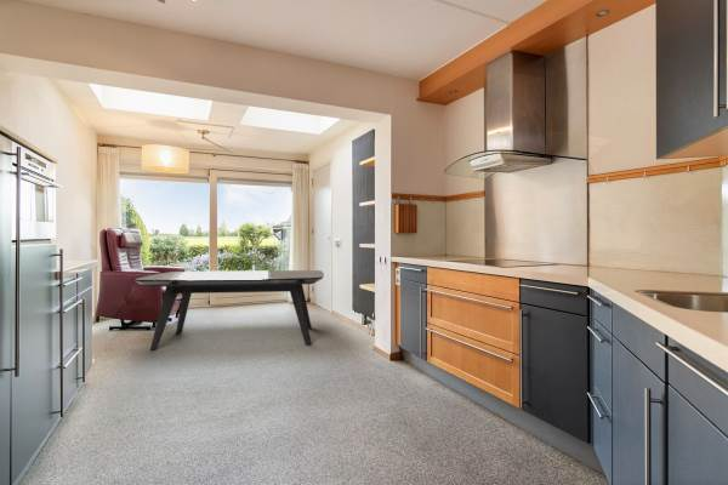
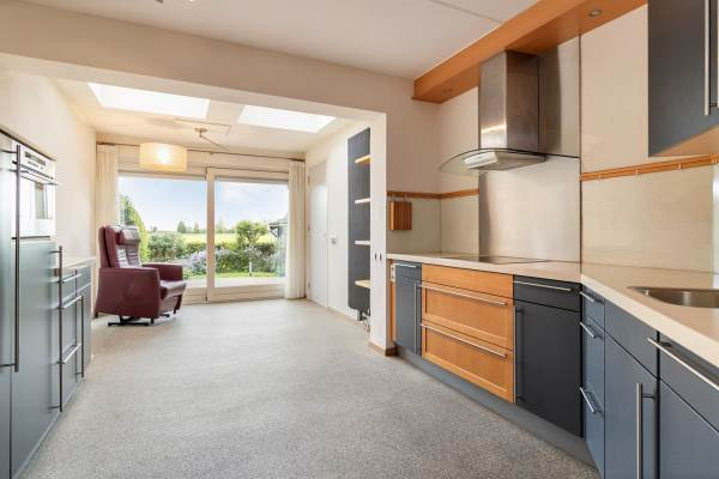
- dining table (239, 291)
